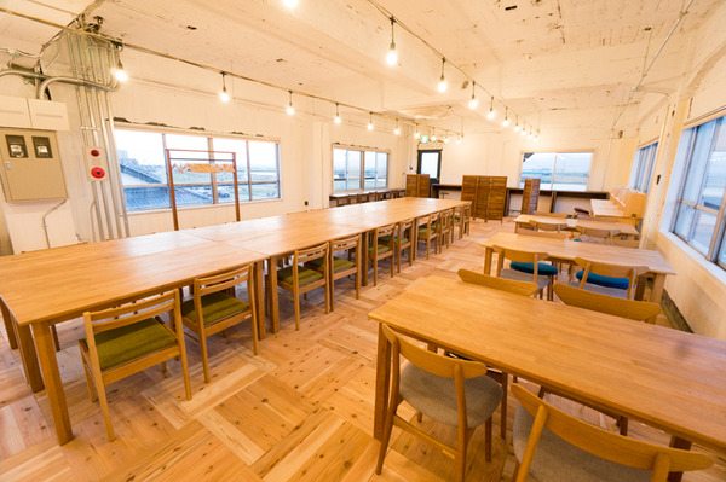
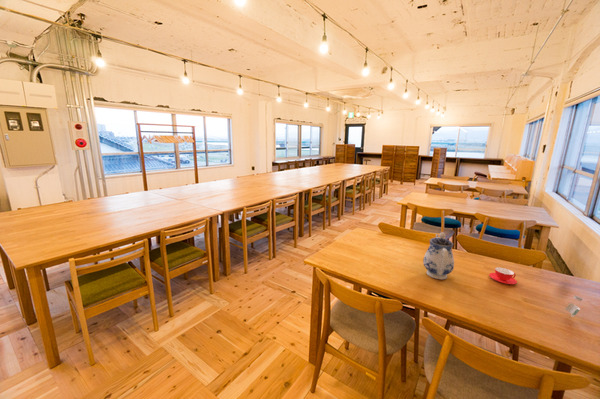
+ teacup (503, 275)
+ jar (570, 305)
+ teapot (439, 254)
